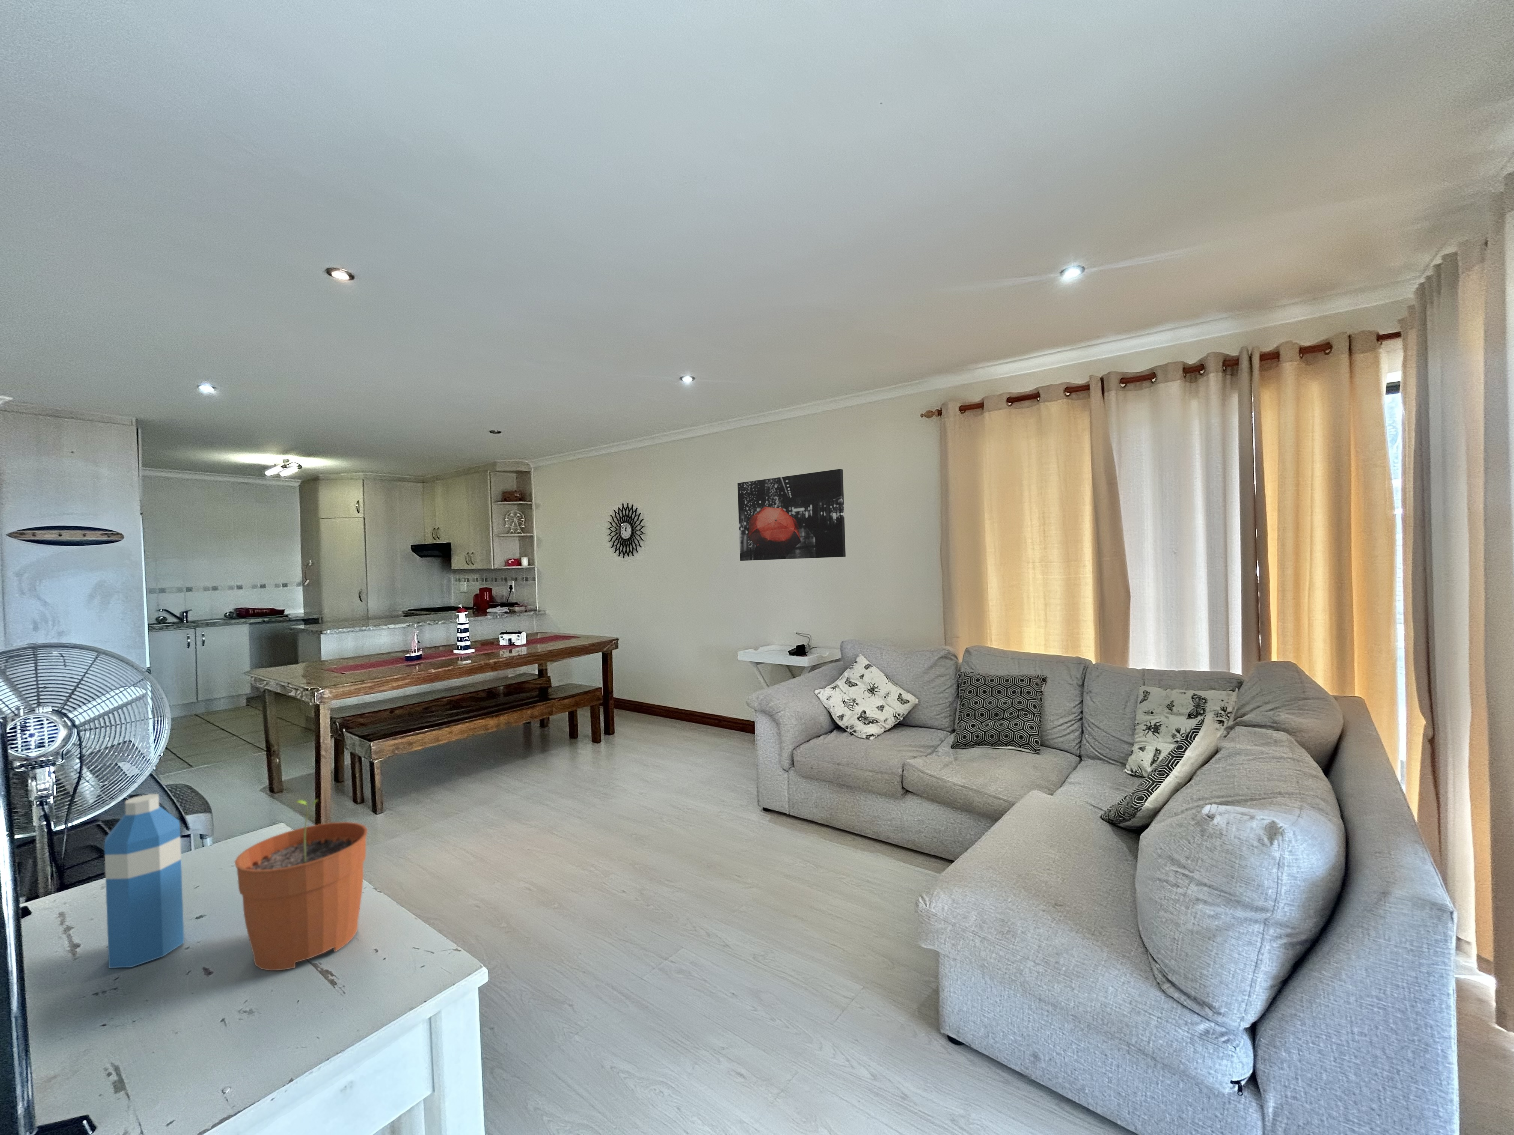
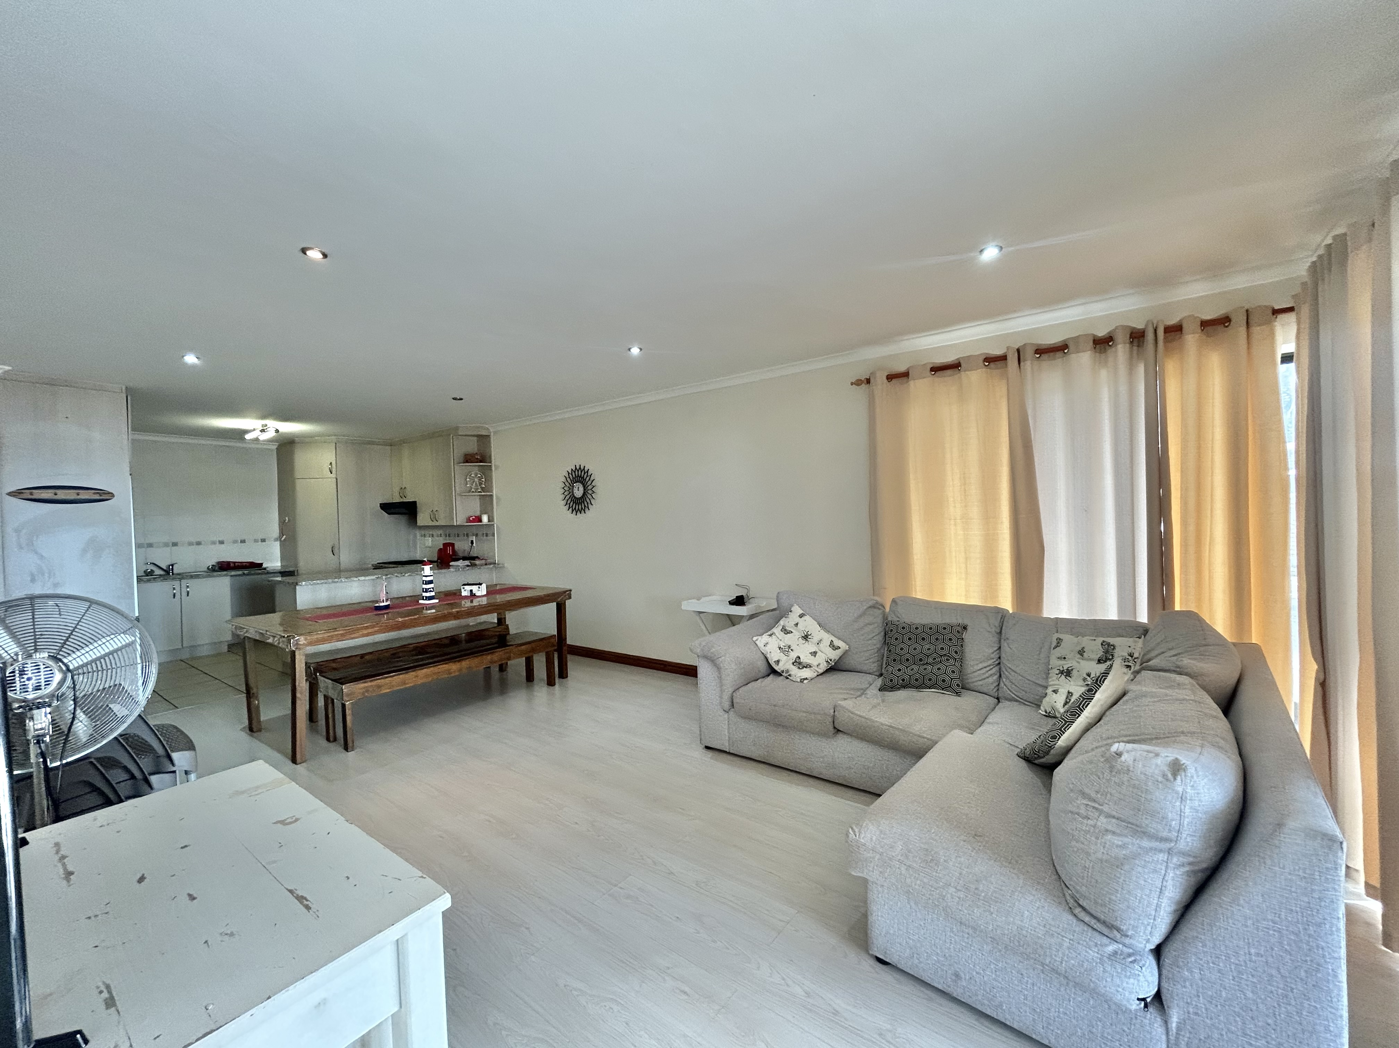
- water bottle (145, 874)
- wall art (788, 517)
- plant pot (305, 868)
